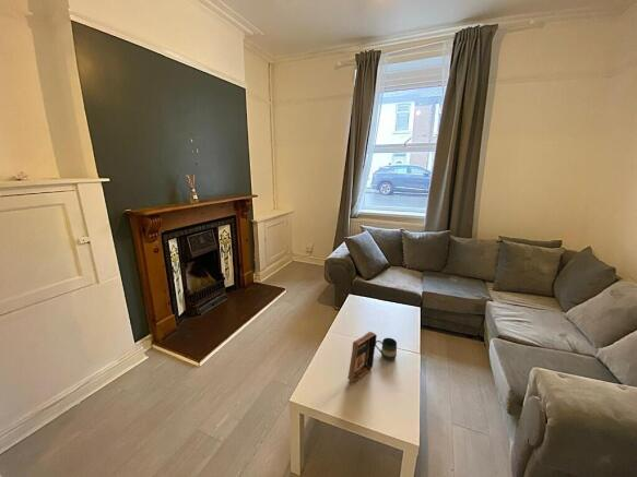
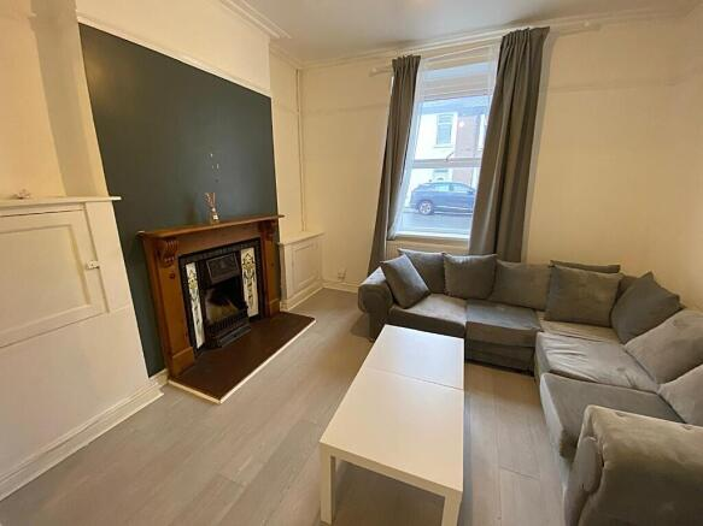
- mug (386, 348)
- book (362, 356)
